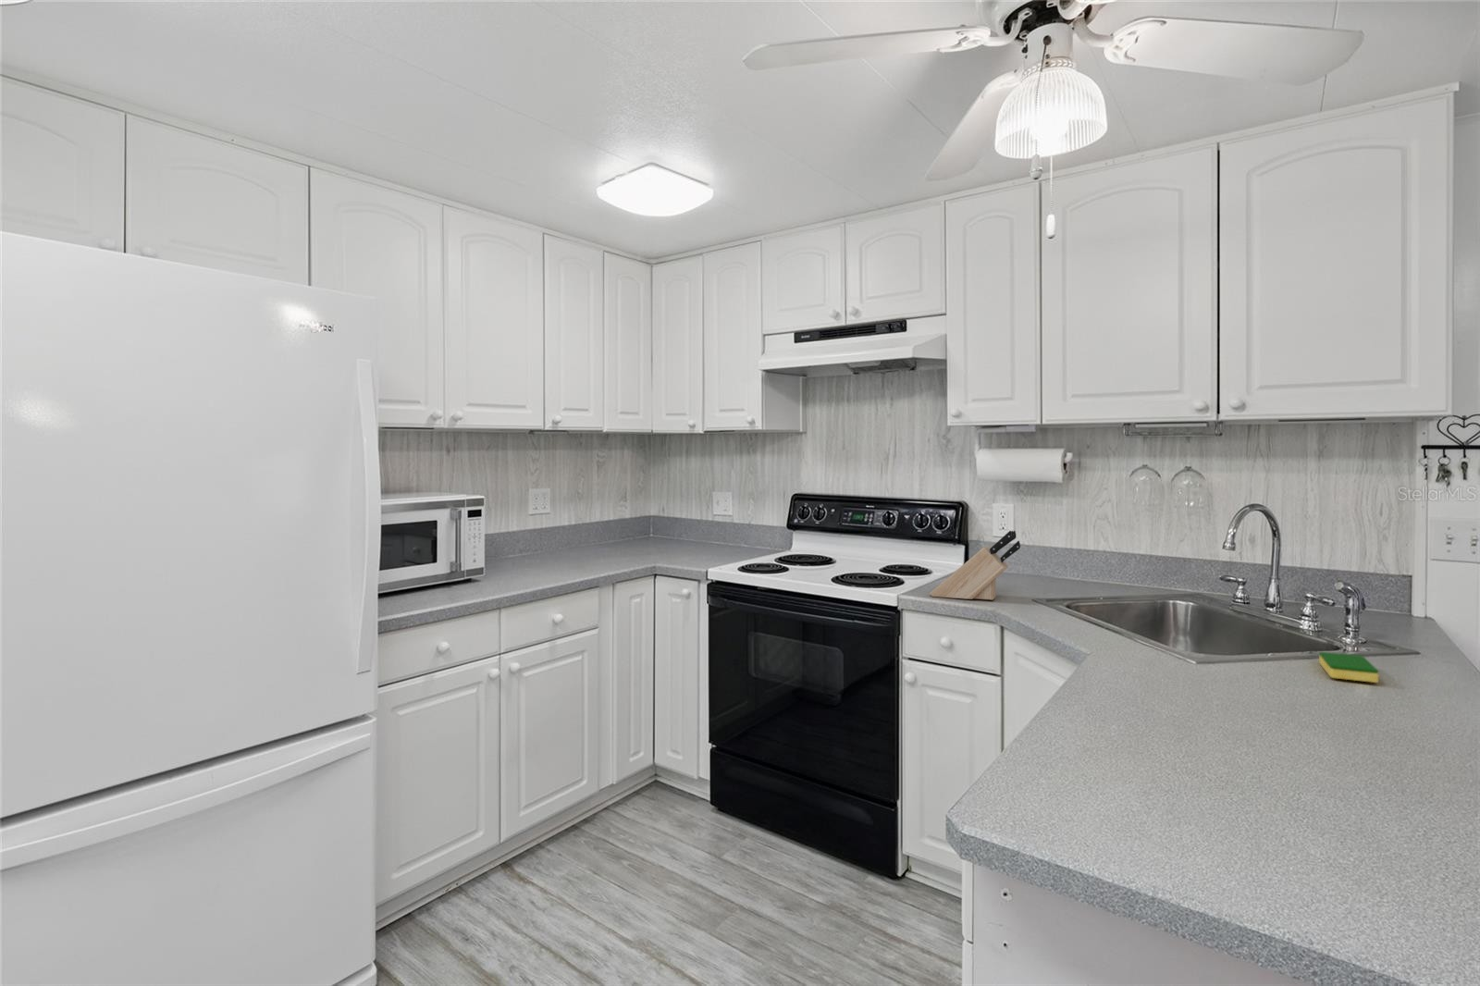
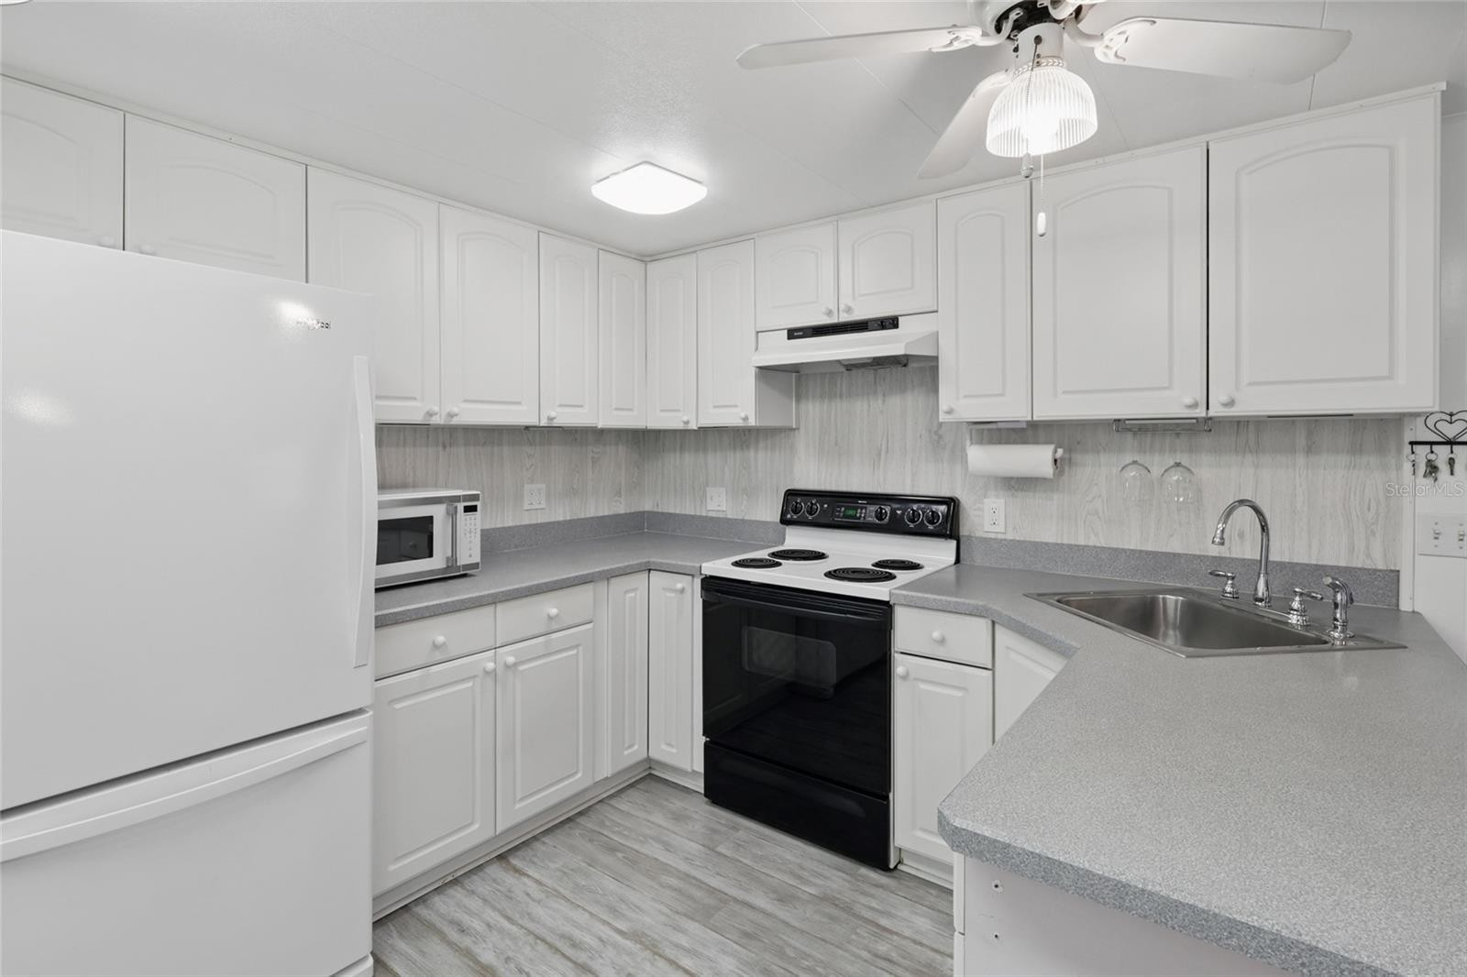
- dish sponge (1347, 666)
- knife block (975, 563)
